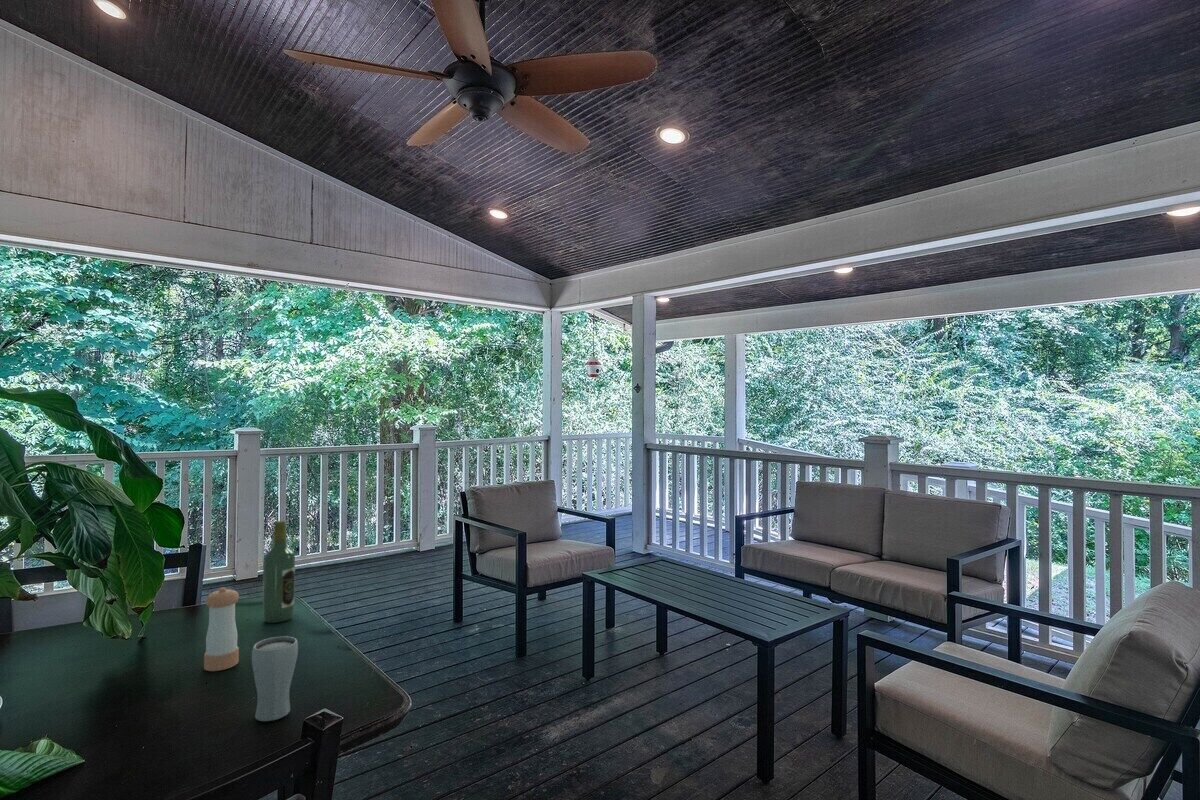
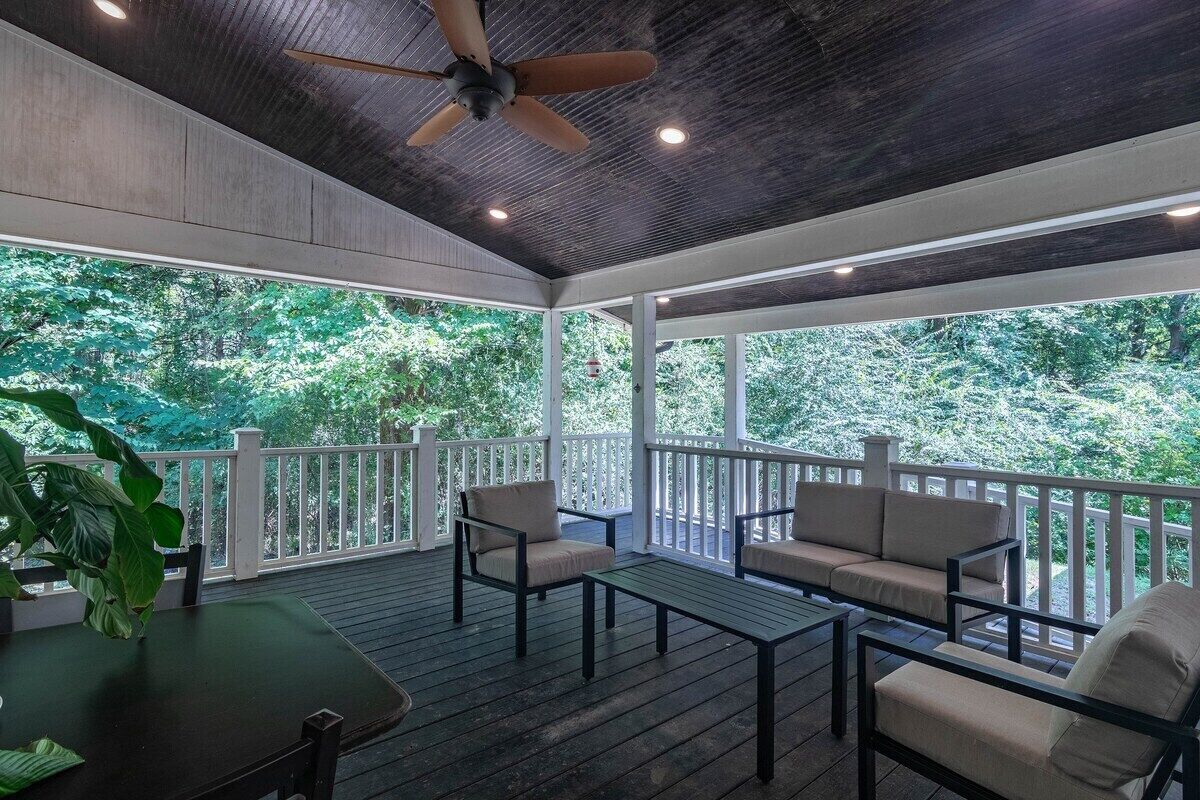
- pepper shaker (222, 626)
- wine bottle (279, 570)
- drinking glass (274, 678)
